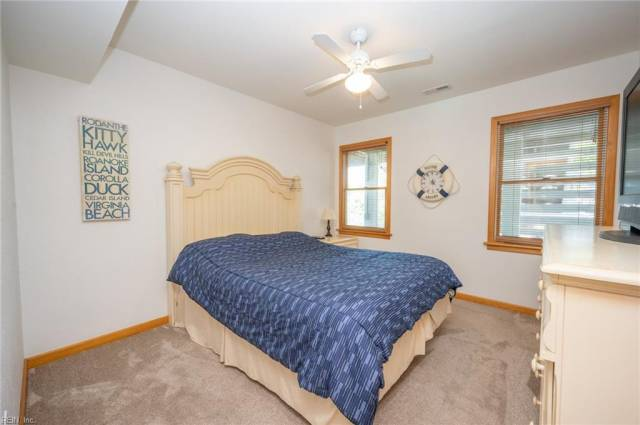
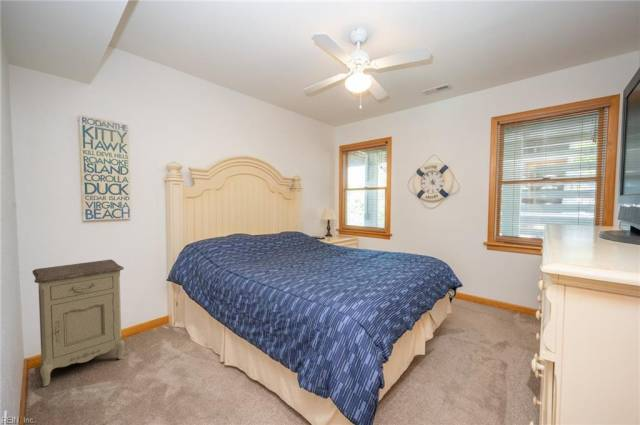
+ nightstand (81, 316)
